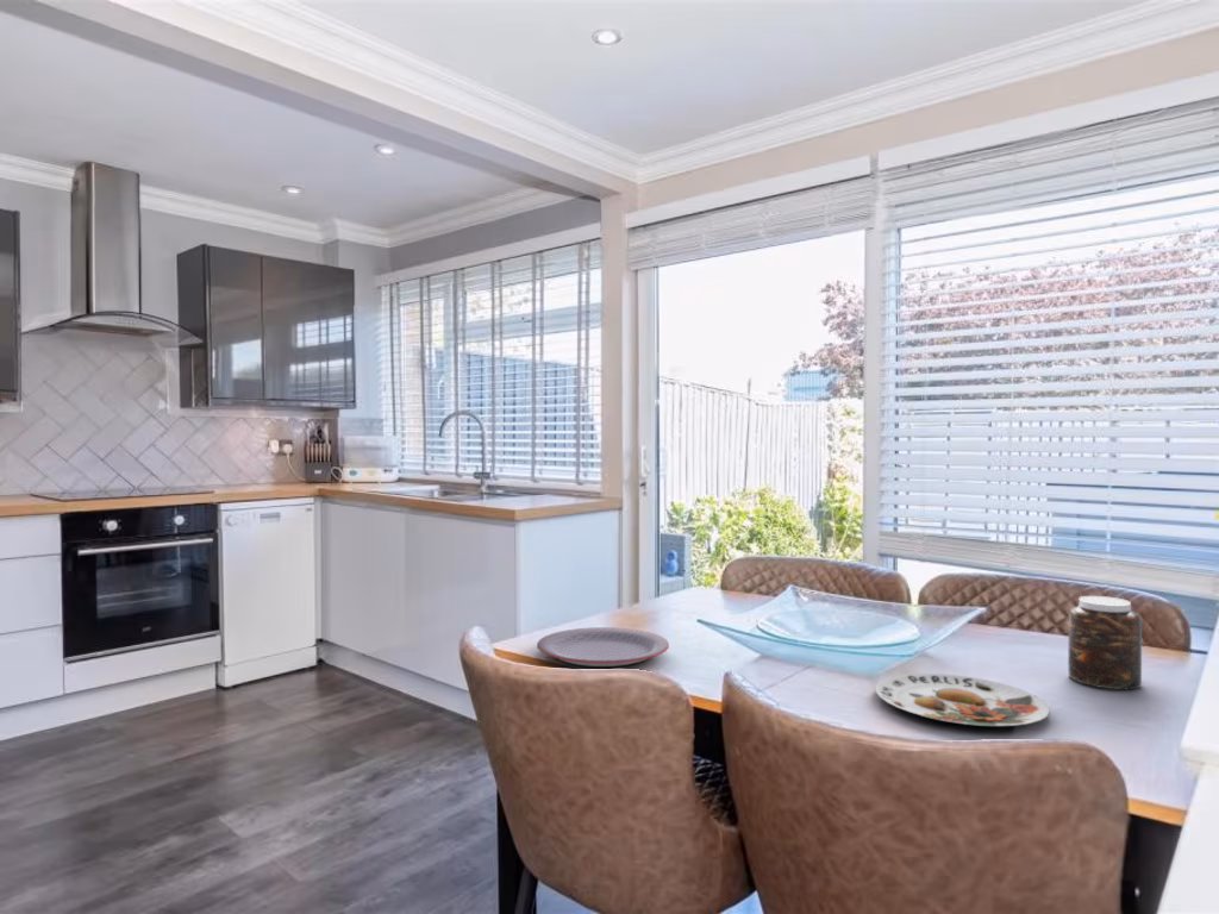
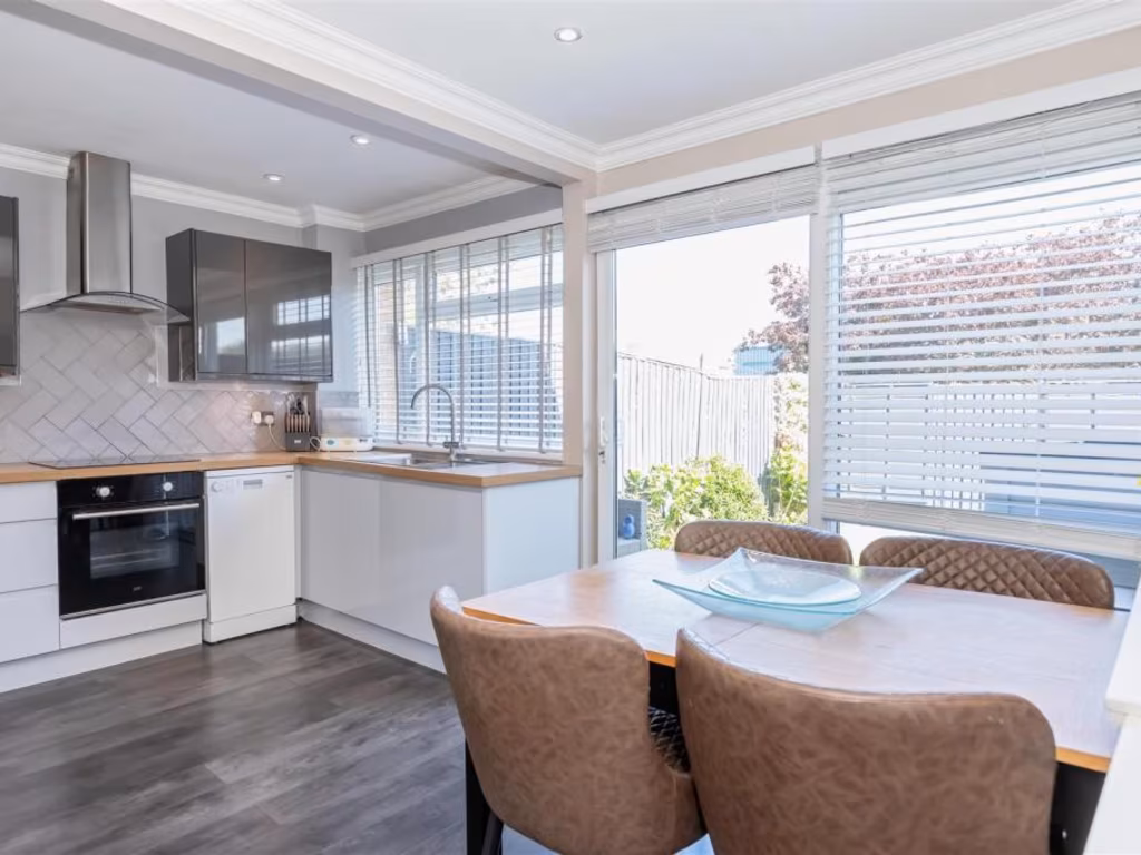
- plate (602, 647)
- jar (1104, 639)
- plate (958, 700)
